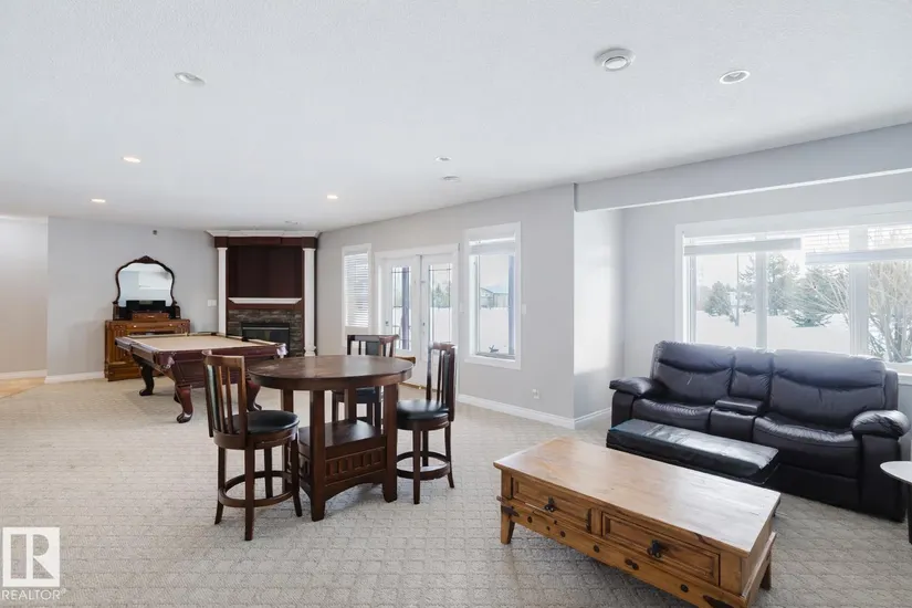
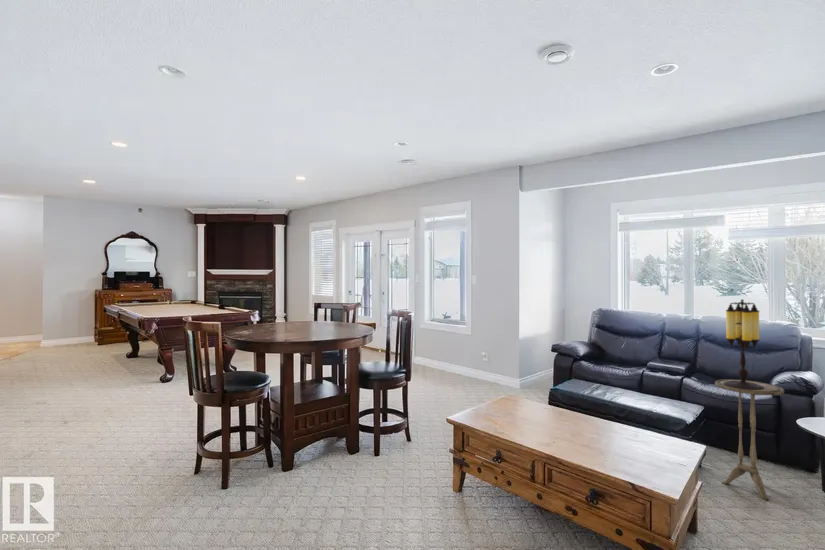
+ table lamp (742, 342)
+ side table (751, 436)
